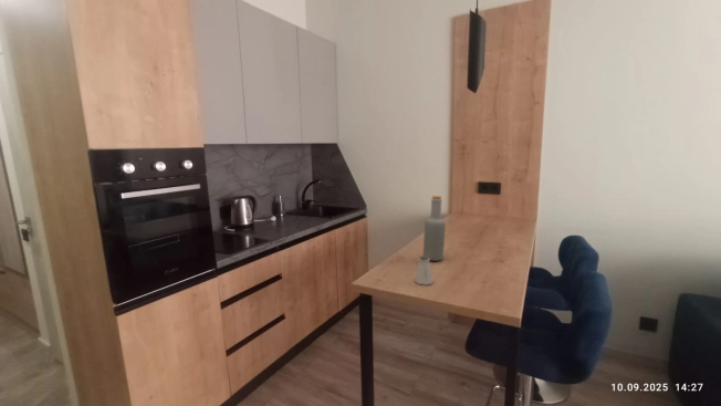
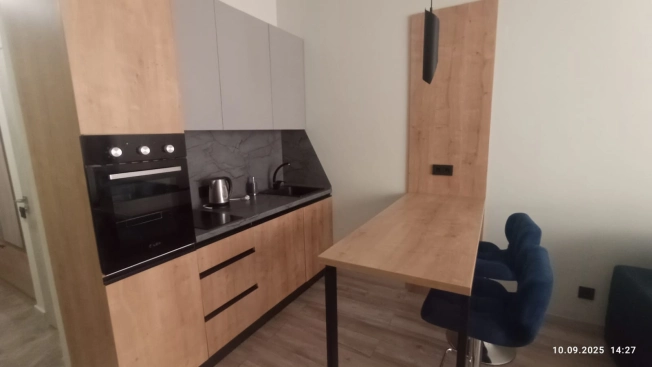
- bottle (433, 228)
- saltshaker (424, 269)
